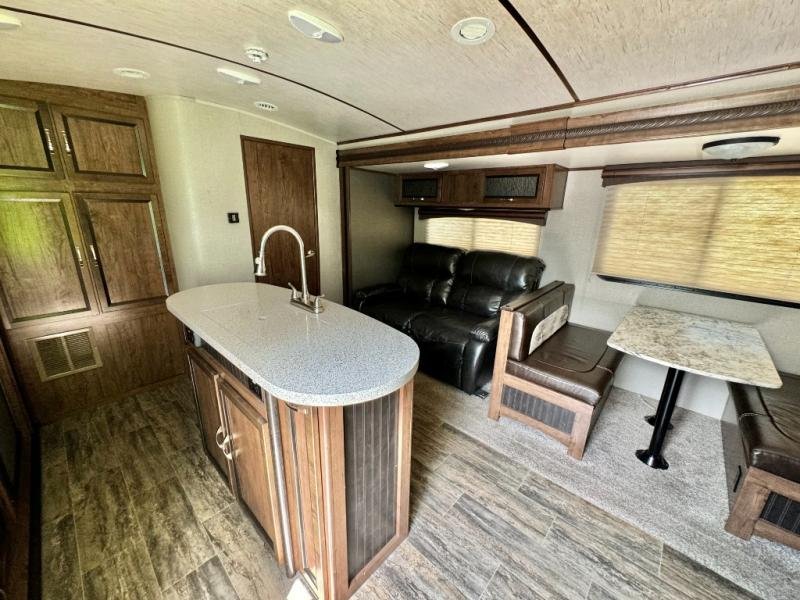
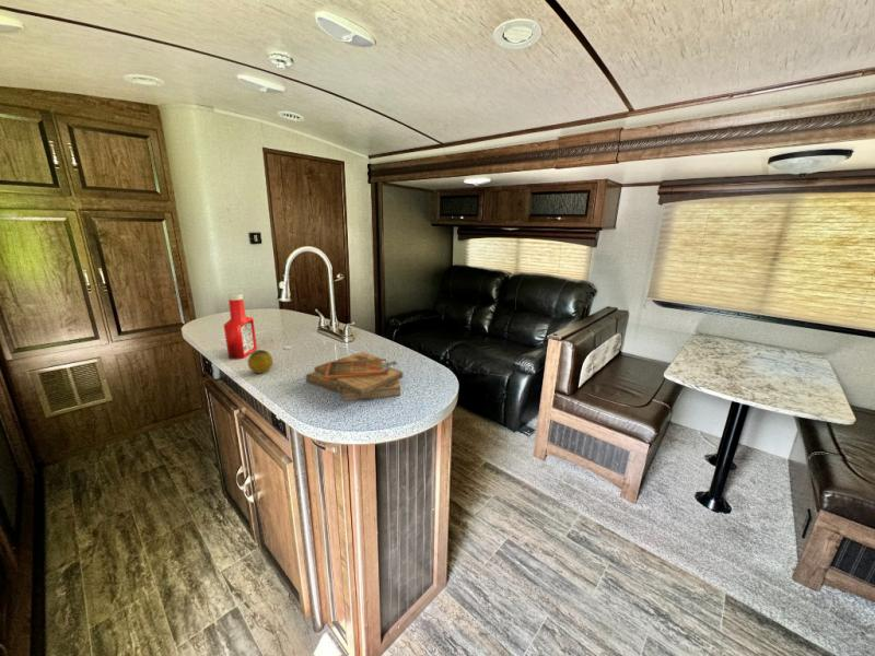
+ soap bottle (238, 325)
+ clipboard (354, 372)
+ fruit (260, 361)
